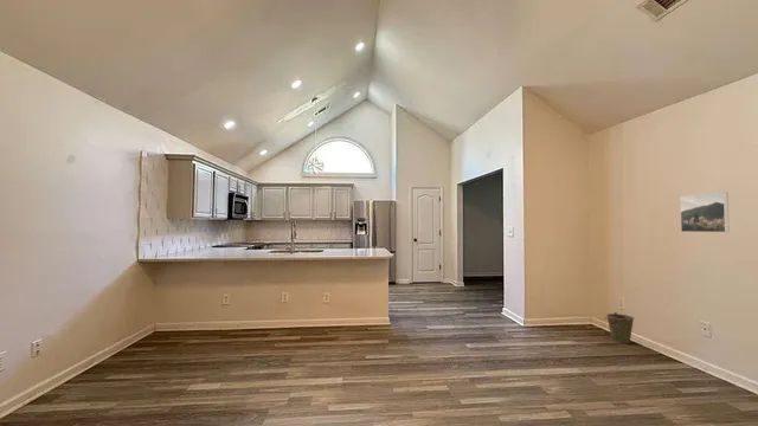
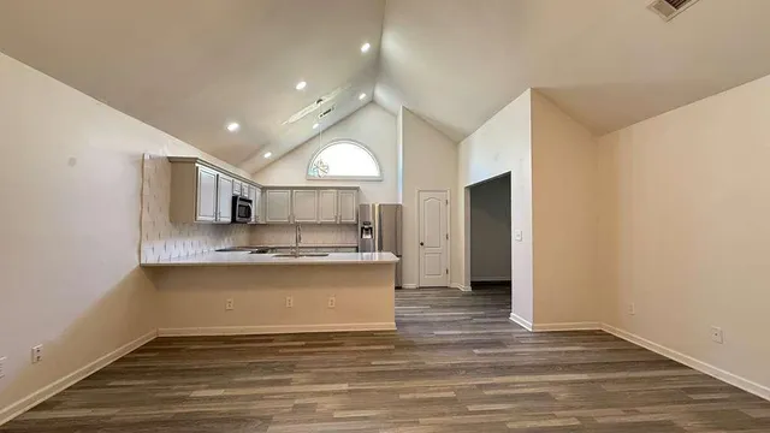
- bucket (618, 327)
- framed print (702, 213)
